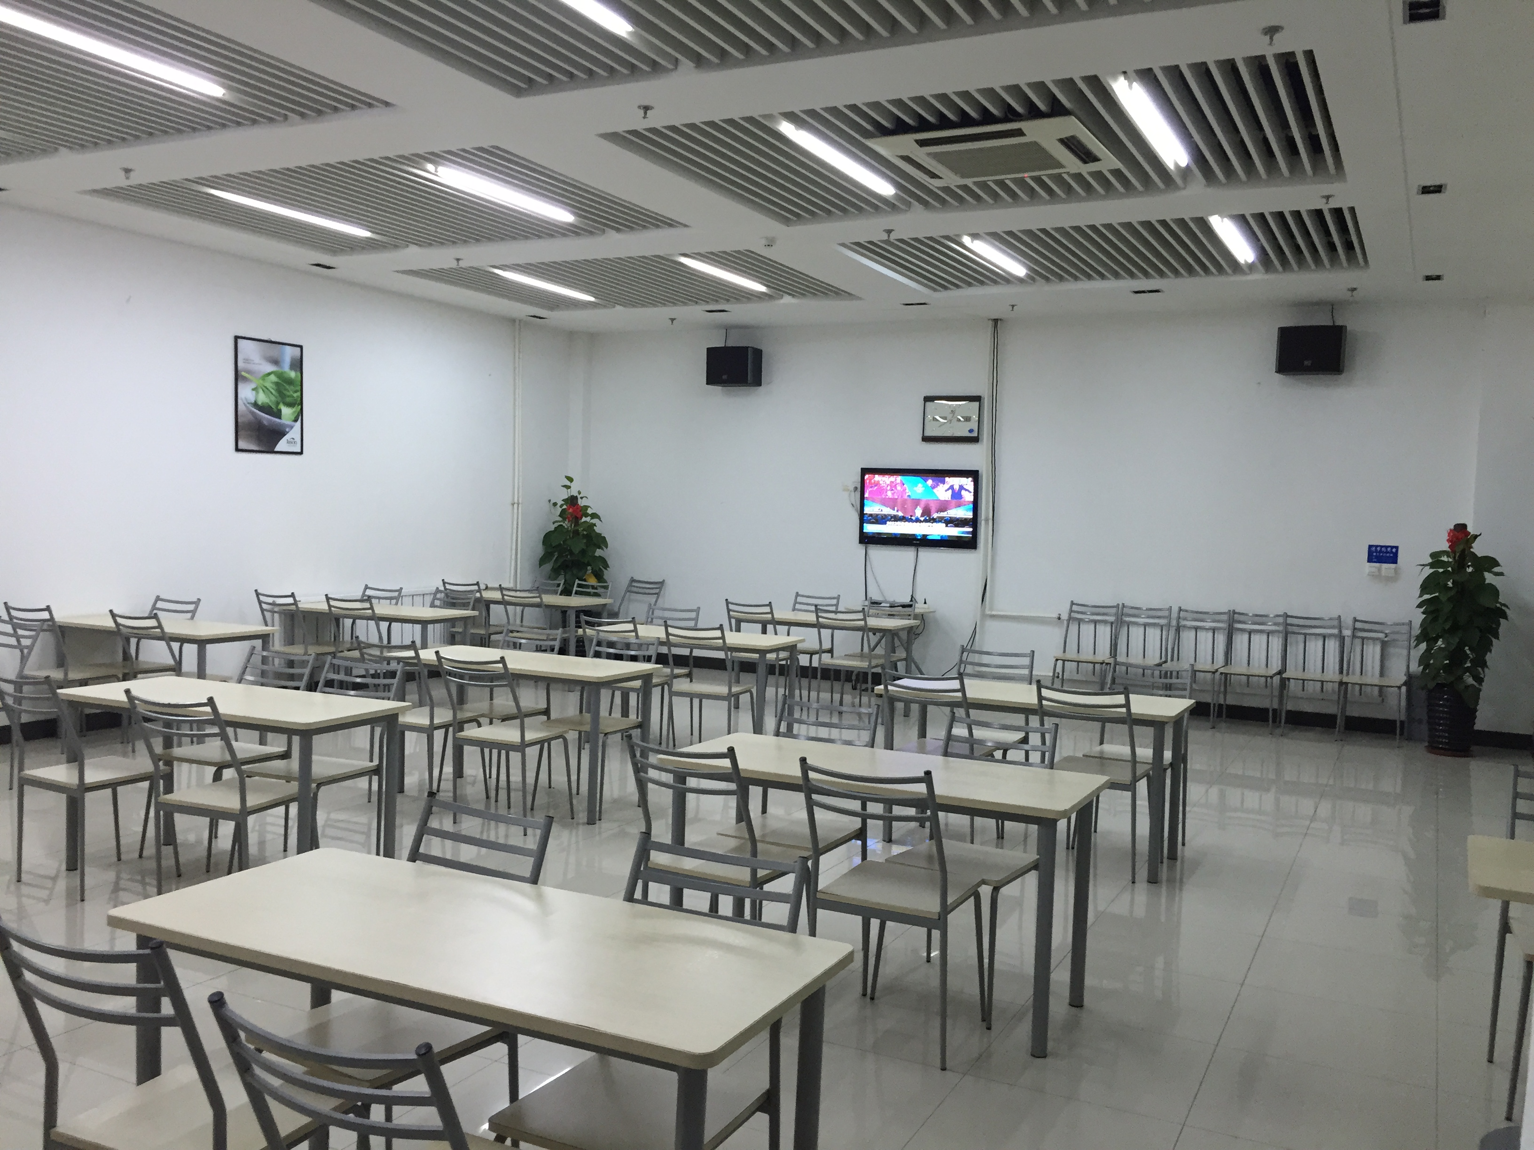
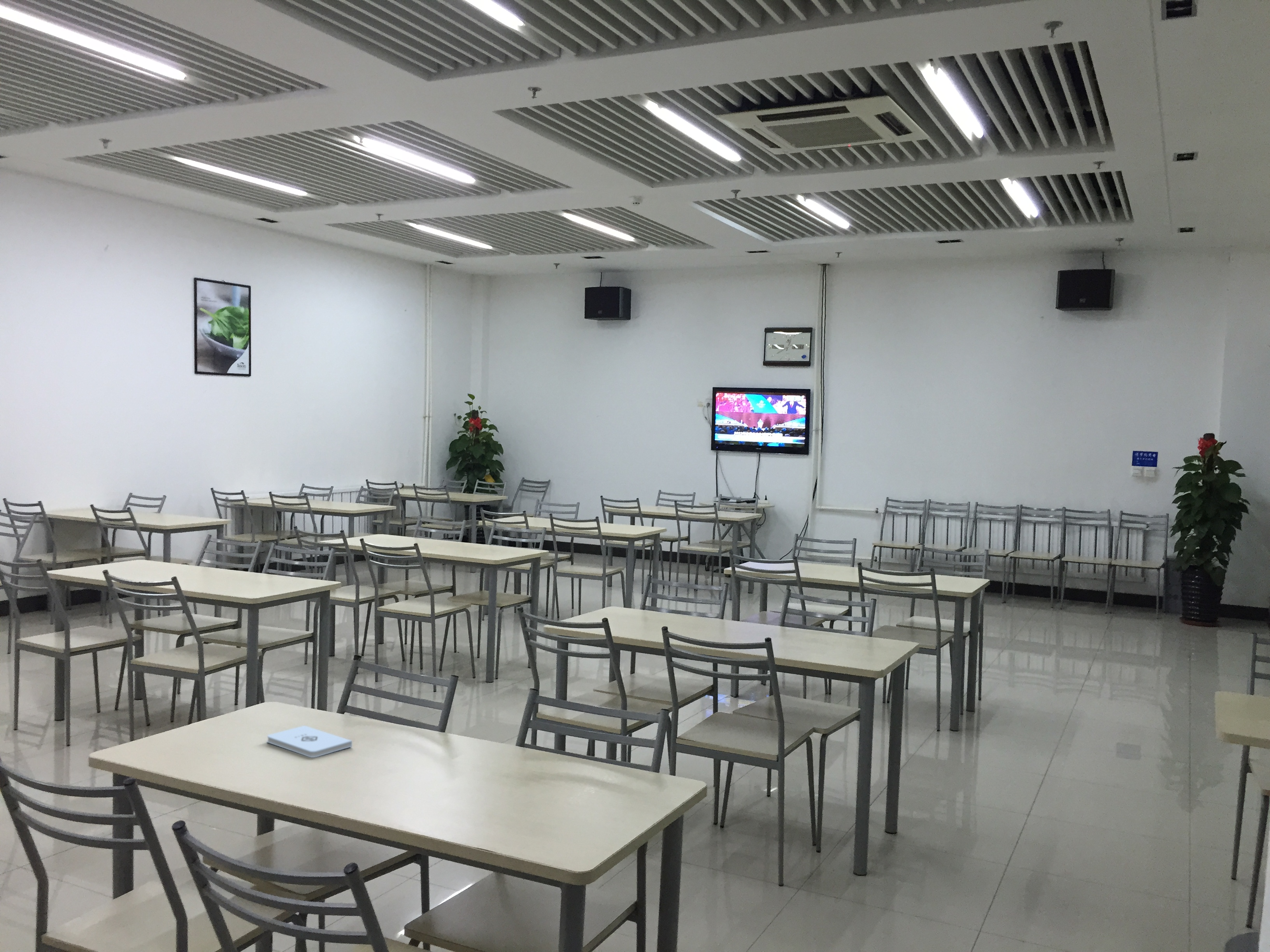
+ notepad (308, 741)
